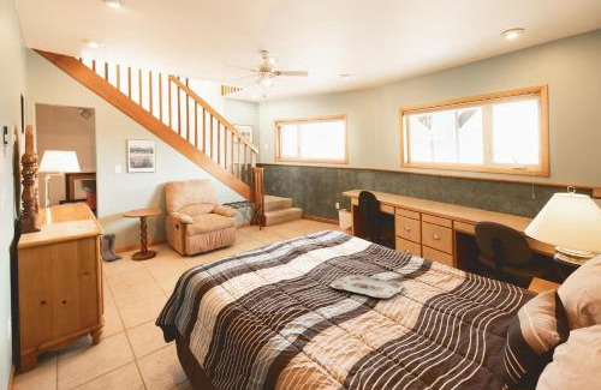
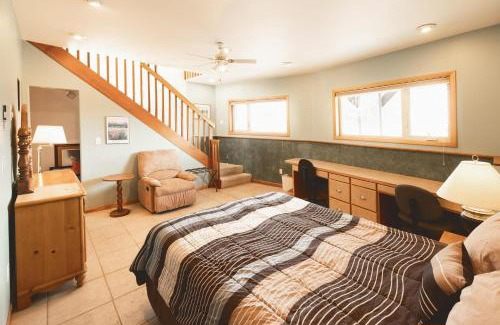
- boots (111, 246)
- serving tray (367, 286)
